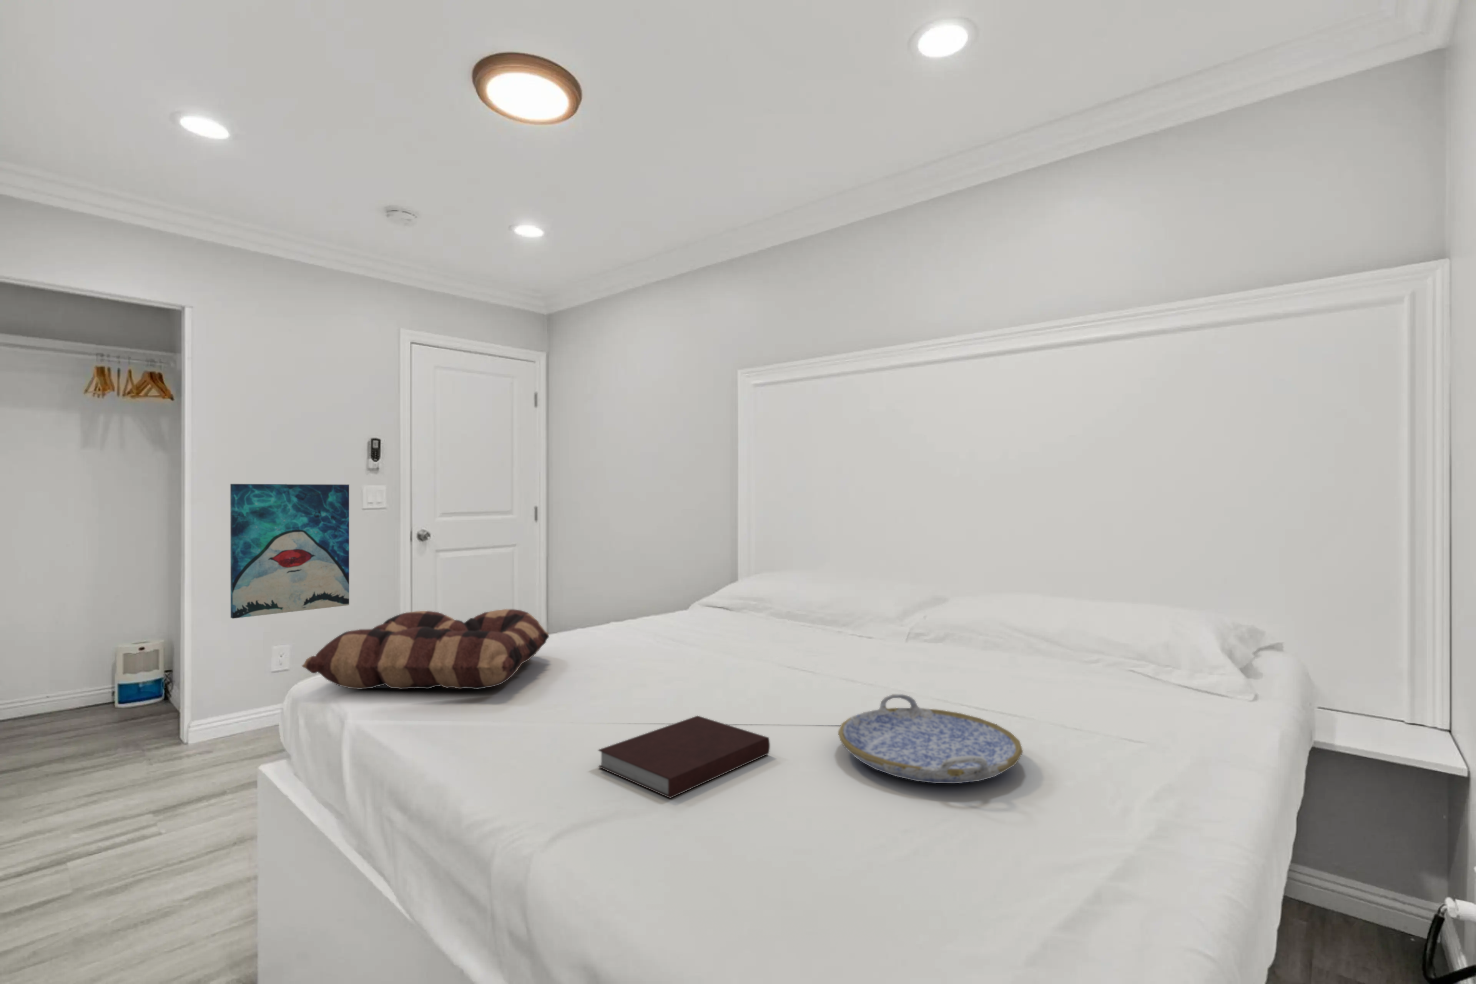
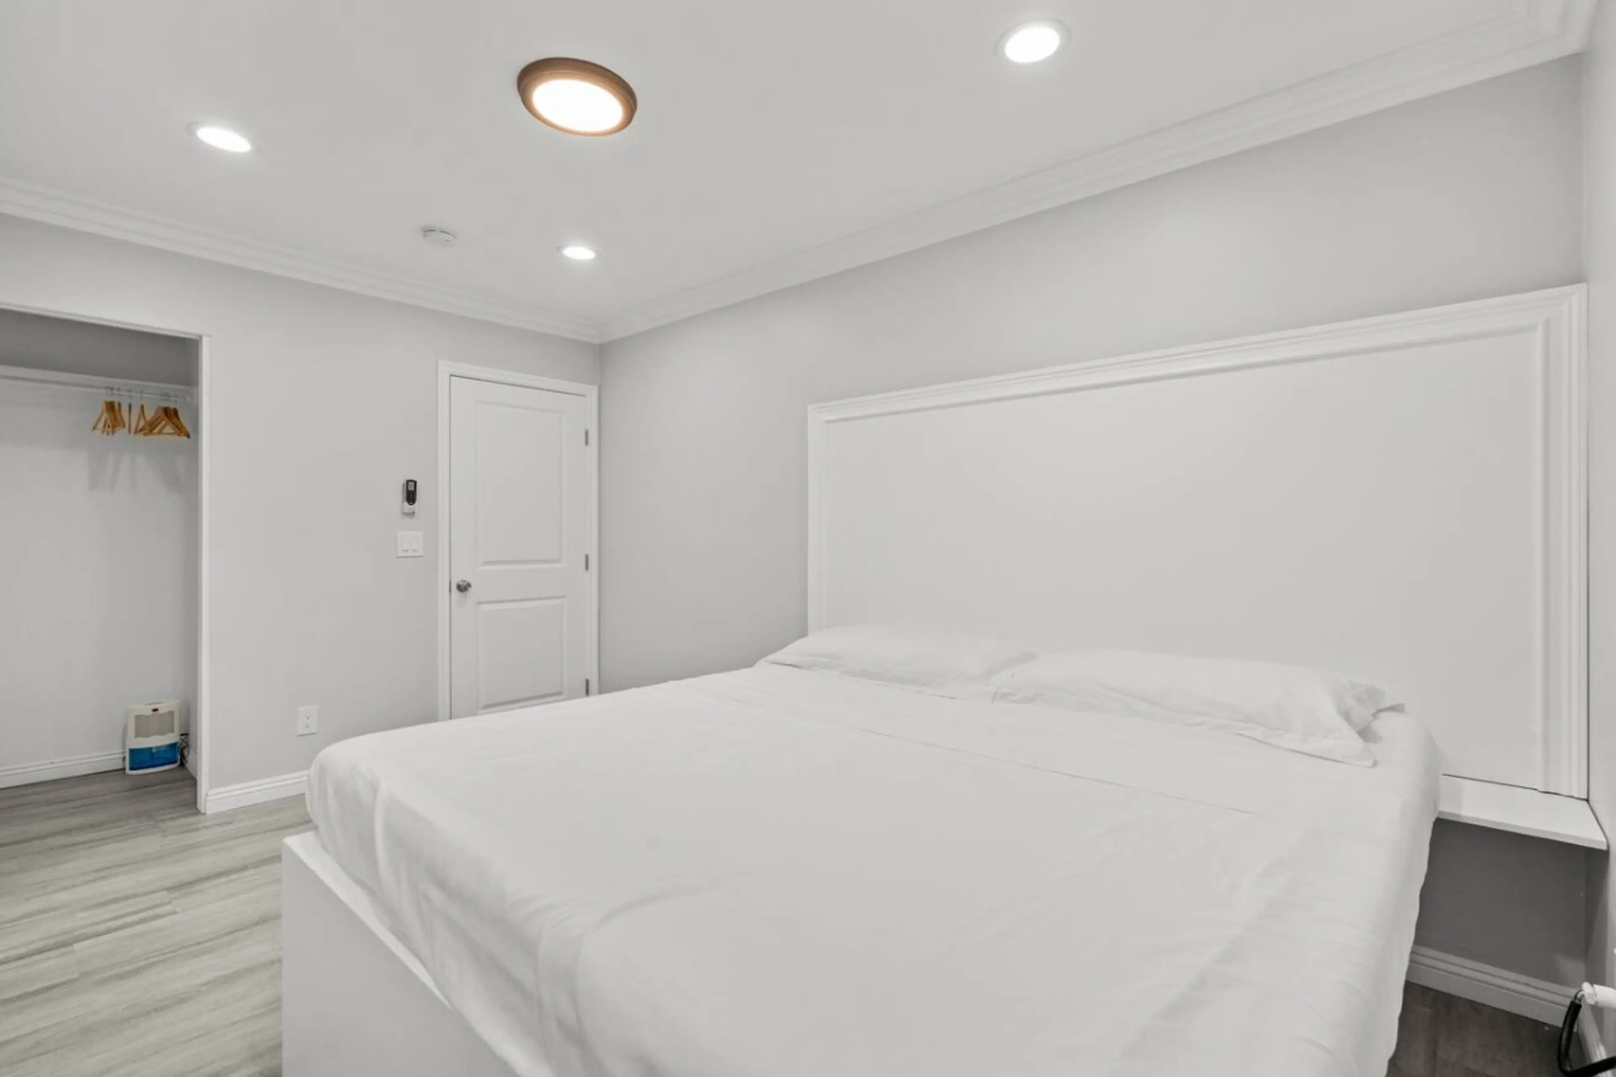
- wall art (293, 547)
- notebook (685, 752)
- serving tray (927, 739)
- seat cushion (446, 646)
